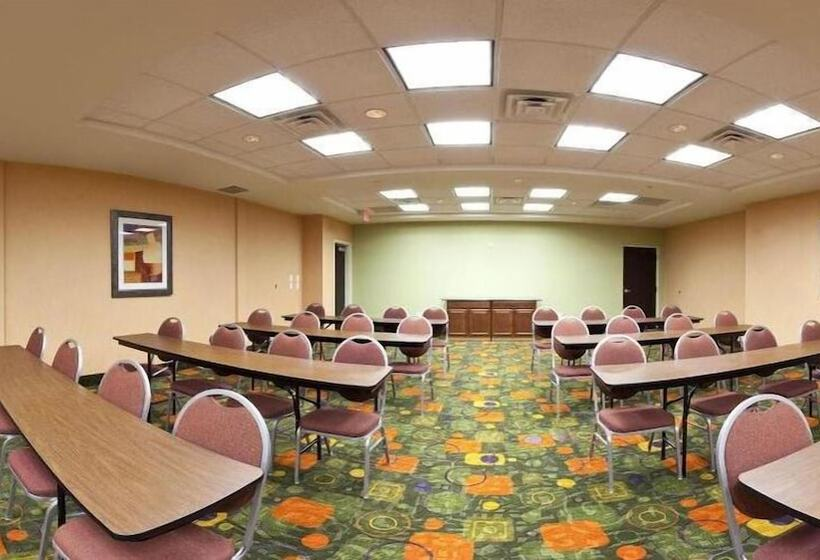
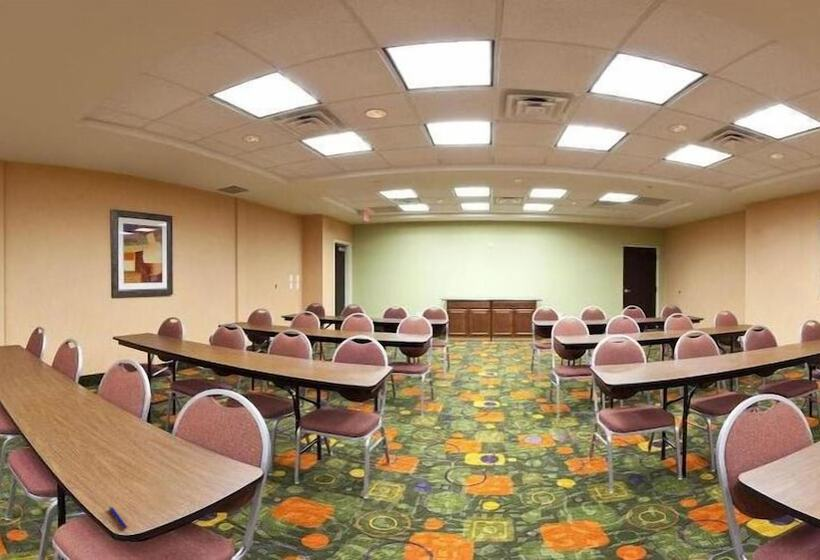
+ pen (117, 516)
